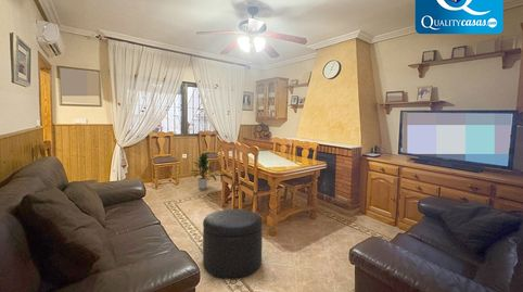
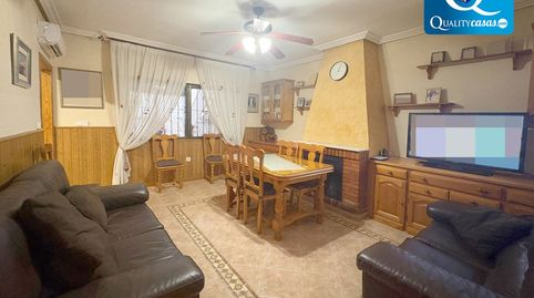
- ottoman (232, 239)
- indoor plant (203, 170)
